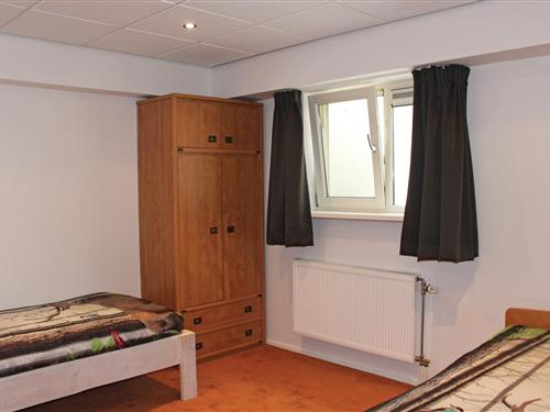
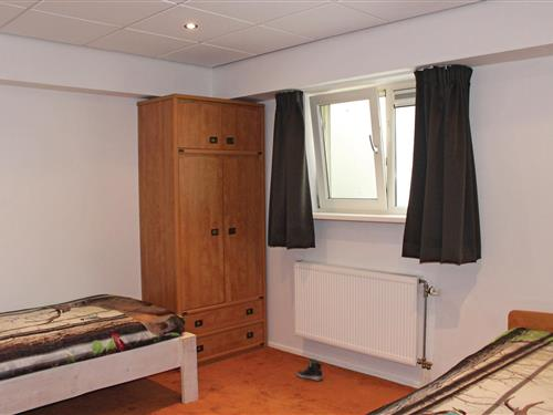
+ sneaker (310, 367)
